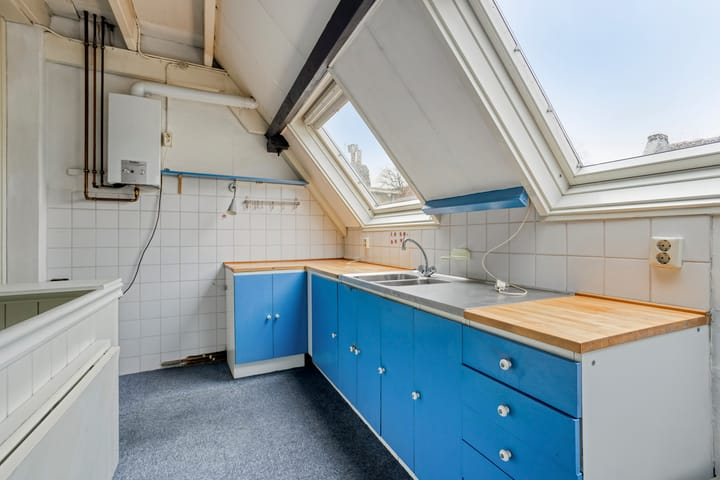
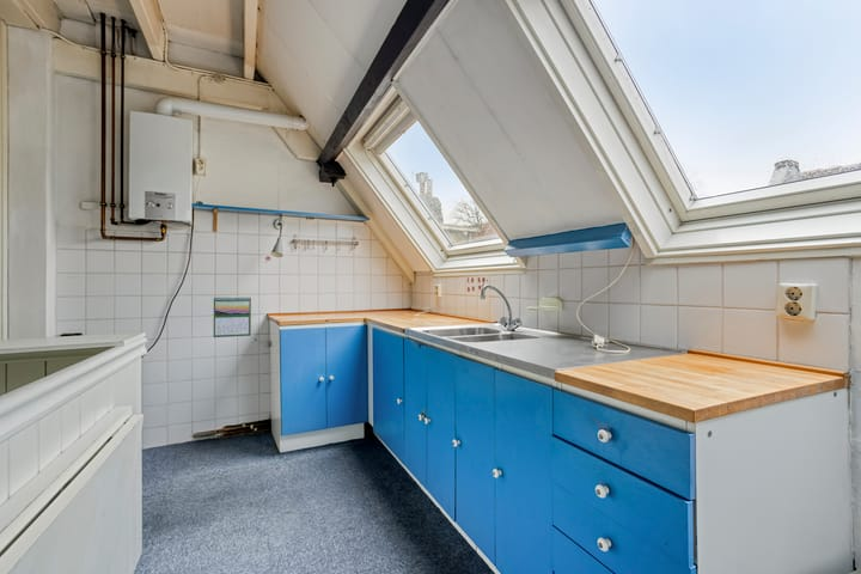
+ calendar (232, 316)
